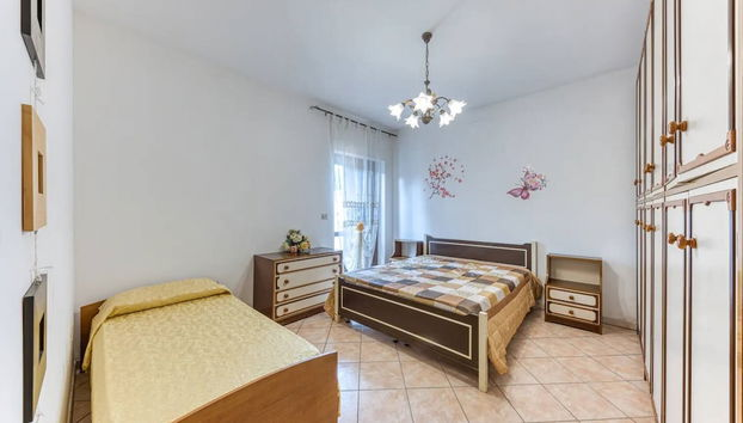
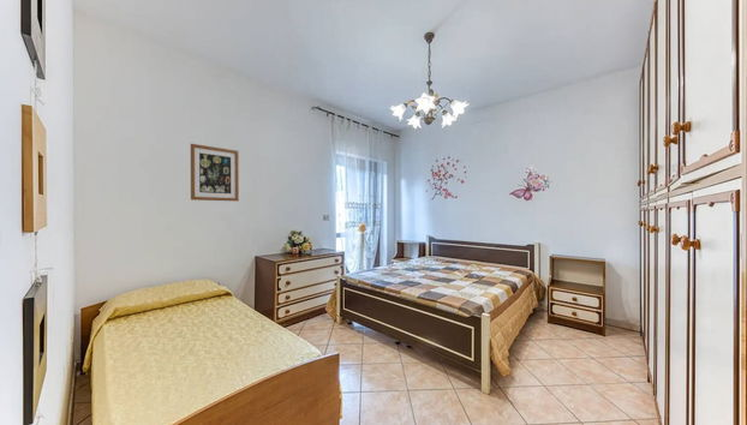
+ wall art (215, 173)
